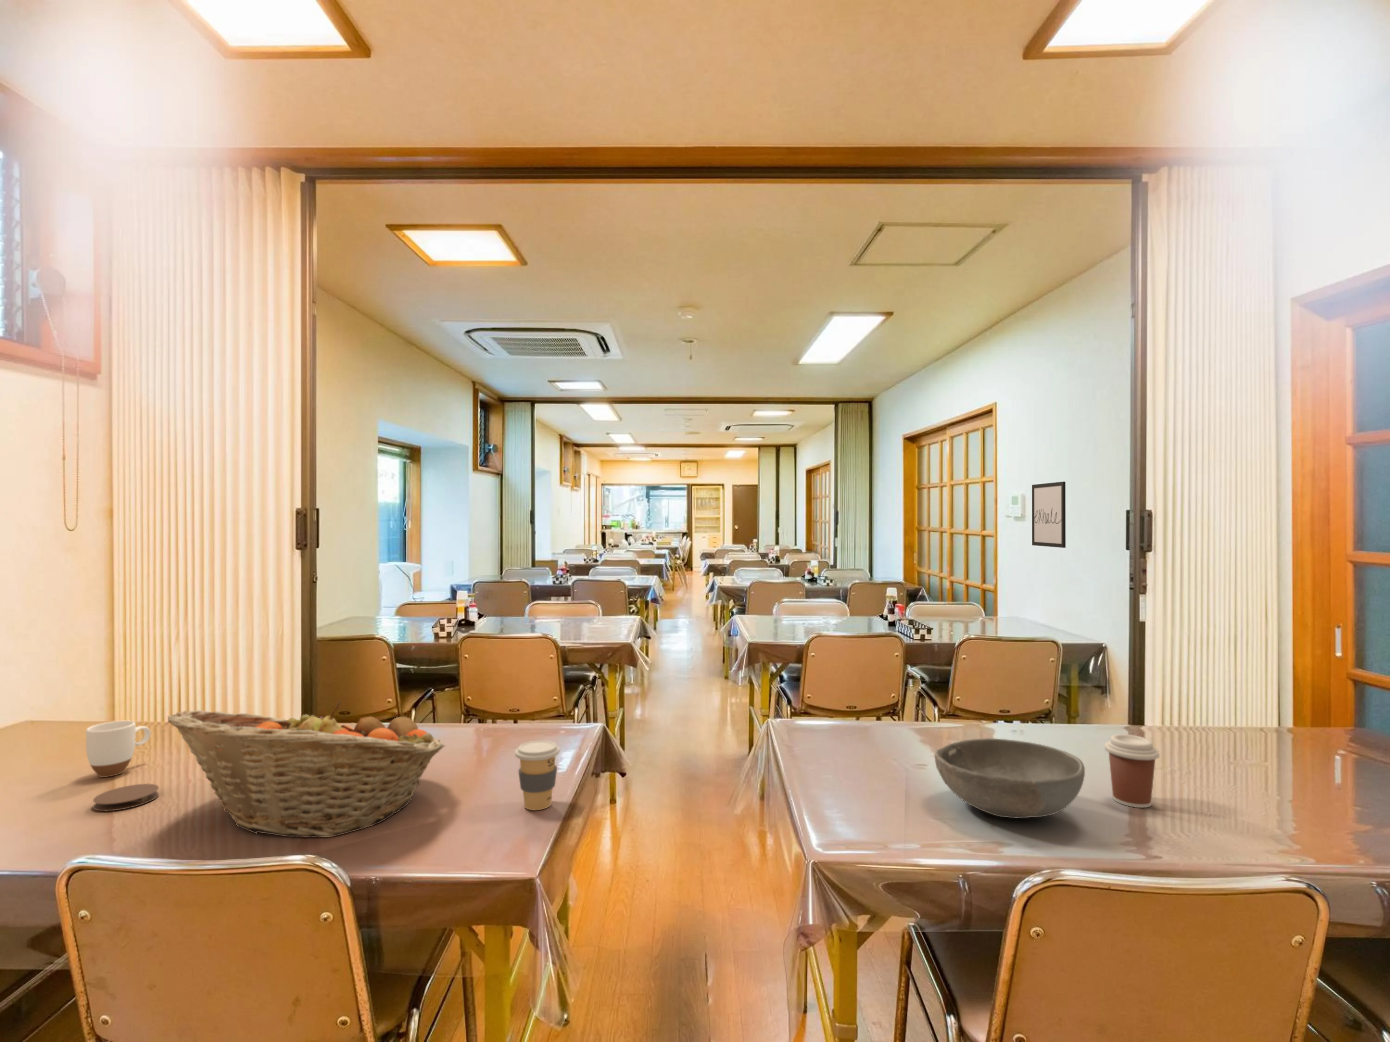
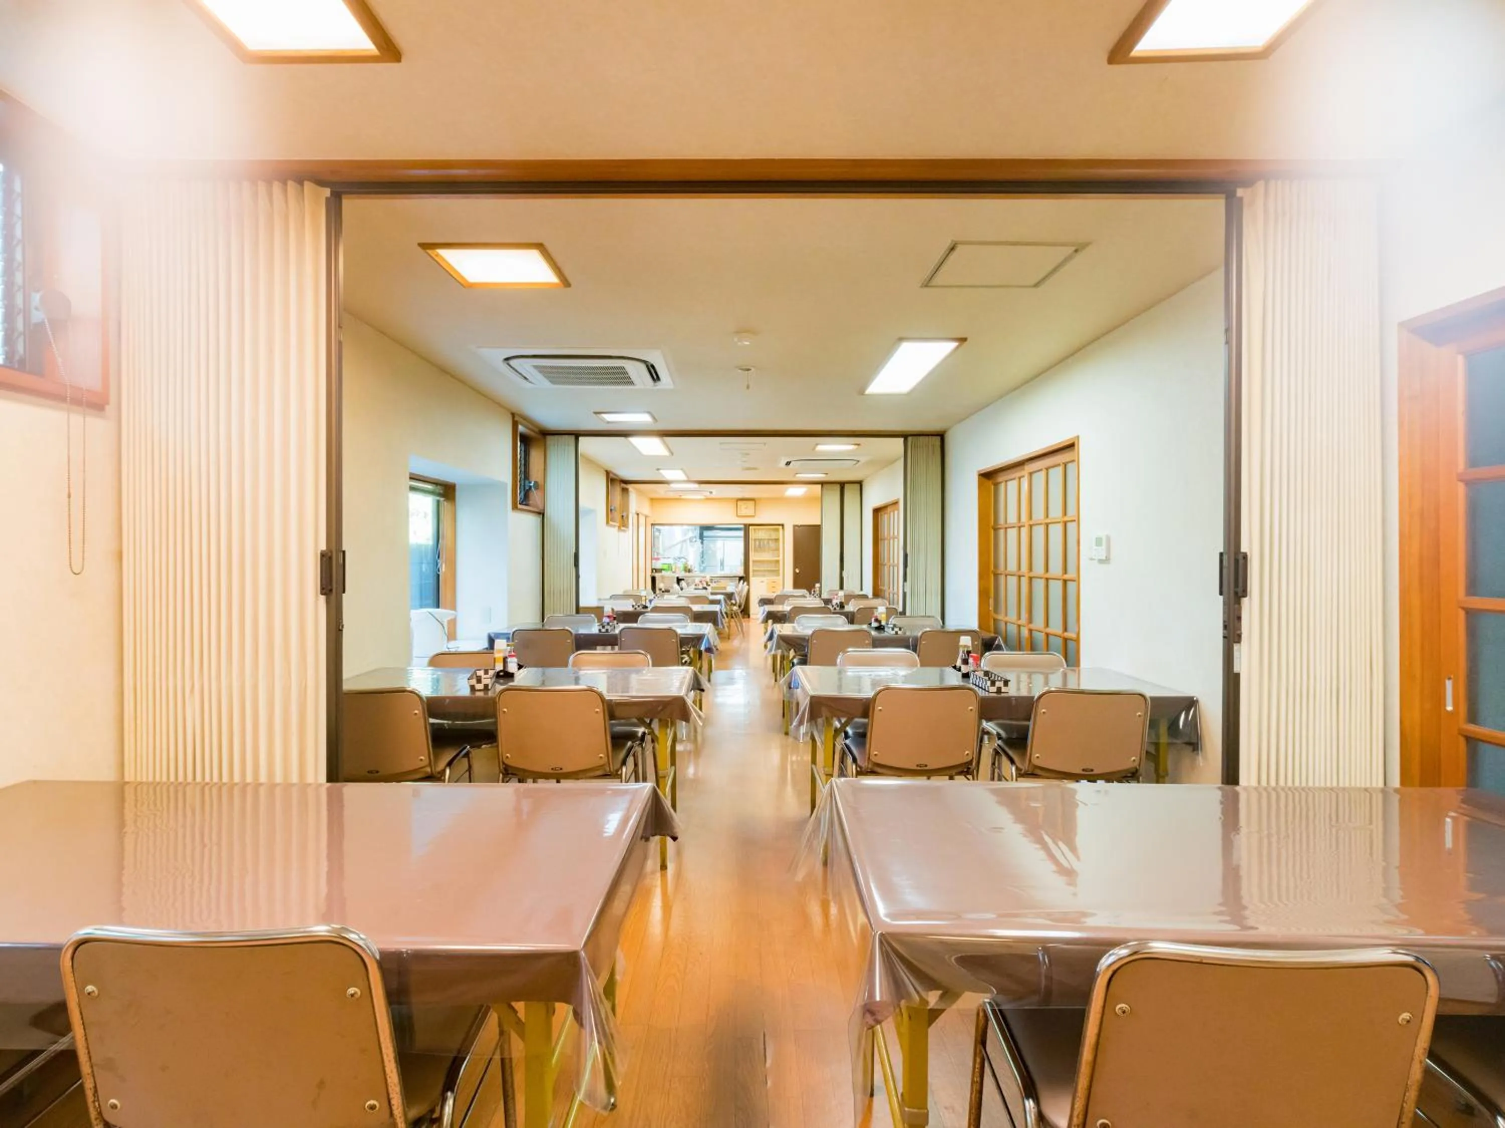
- bowl (1009, 782)
- fruit basket (312, 752)
- coaster (127, 797)
- wall art (1047, 514)
- coffee cup (537, 775)
- coffee cup (1132, 771)
- mug (120, 746)
